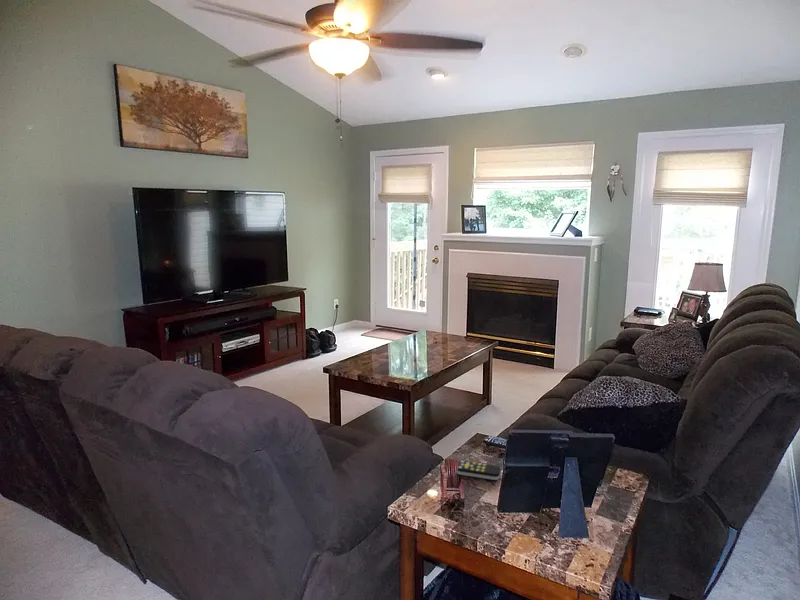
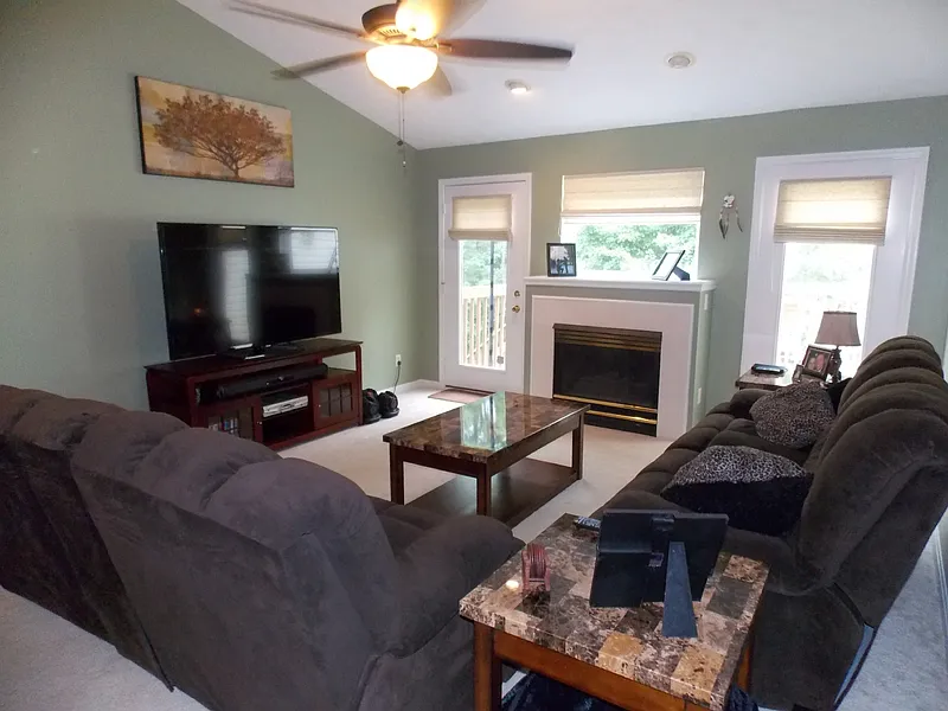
- remote control (478, 469)
